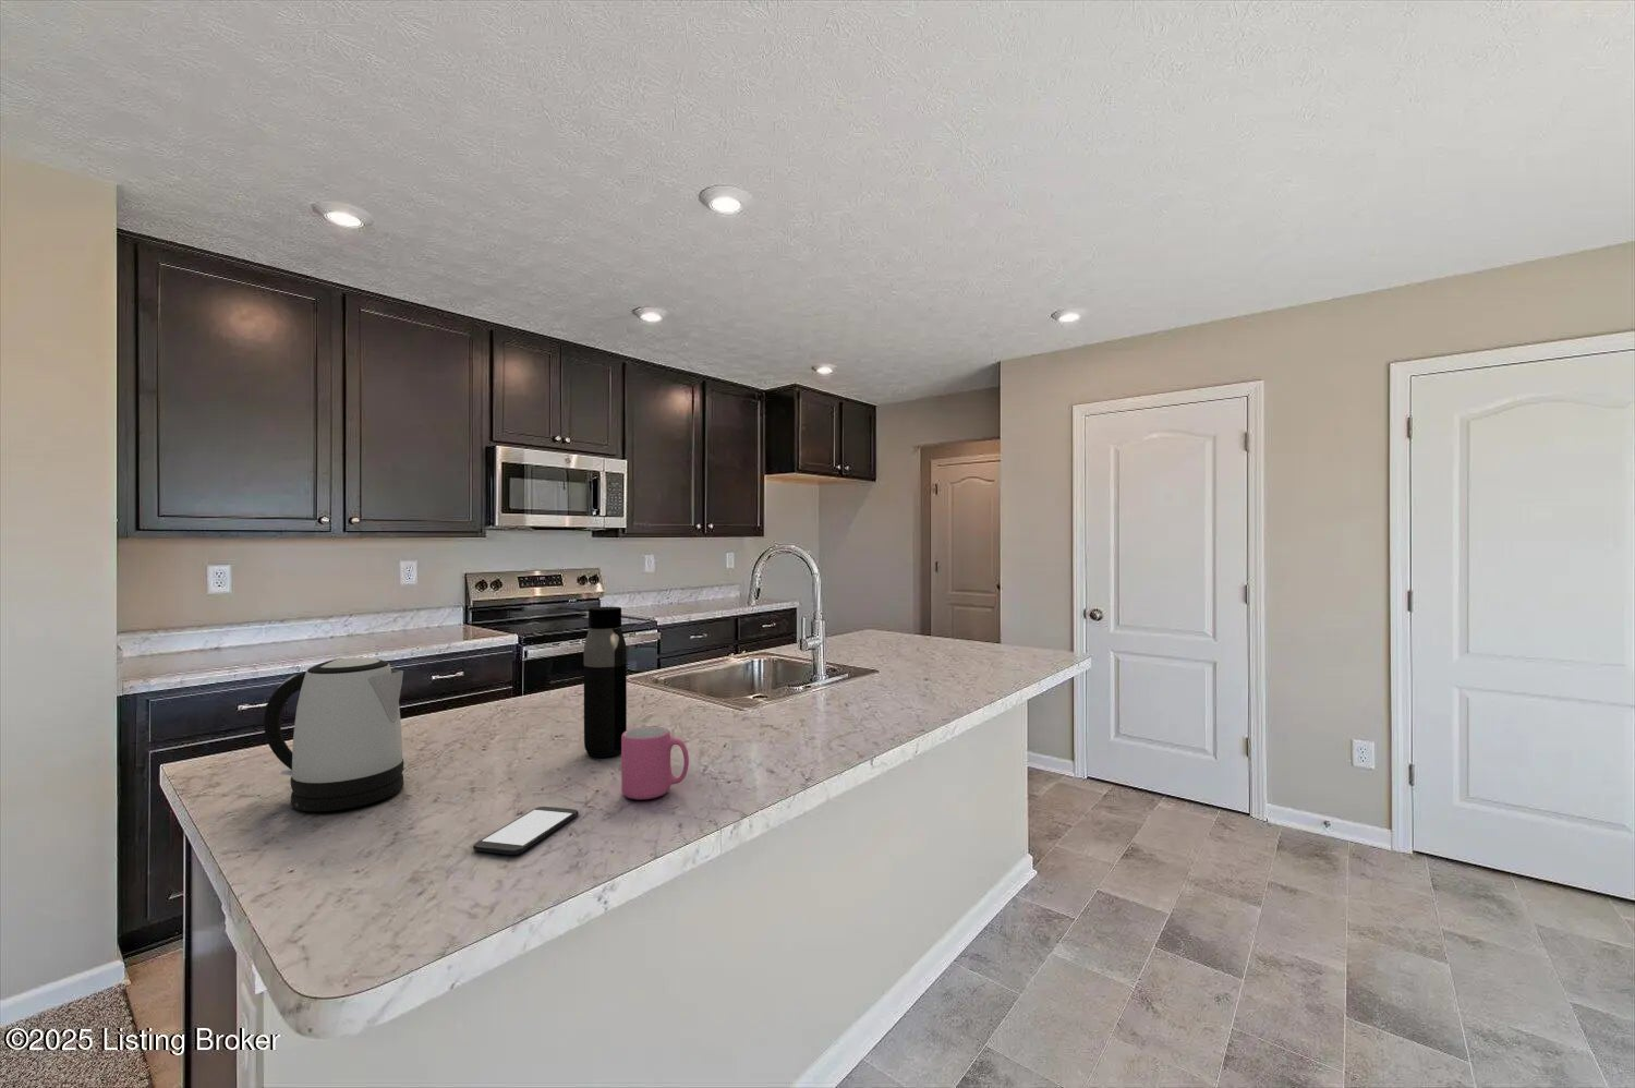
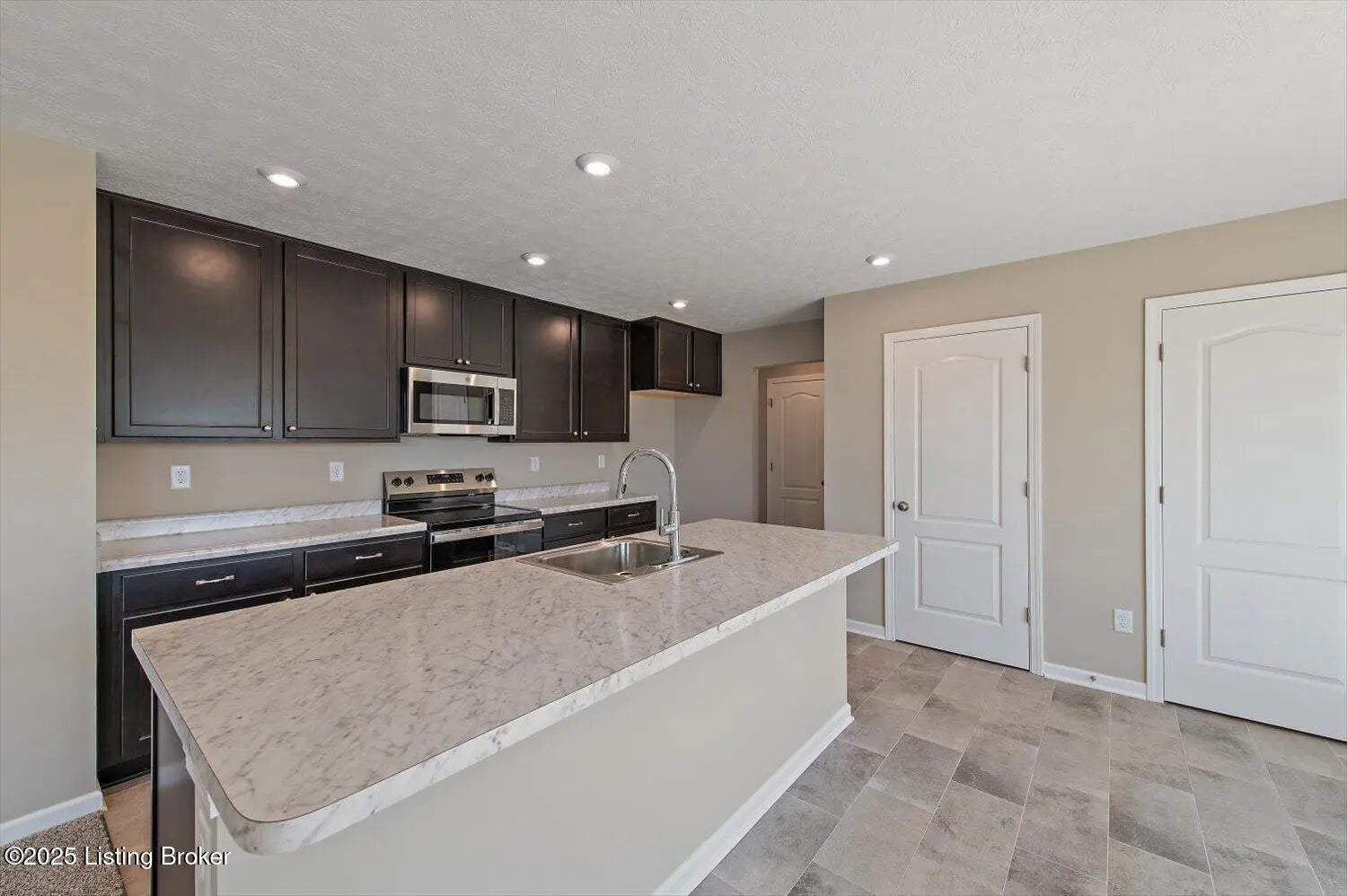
- kettle (335, 727)
- smartphone (529, 828)
- water bottle (604, 679)
- mug (655, 763)
